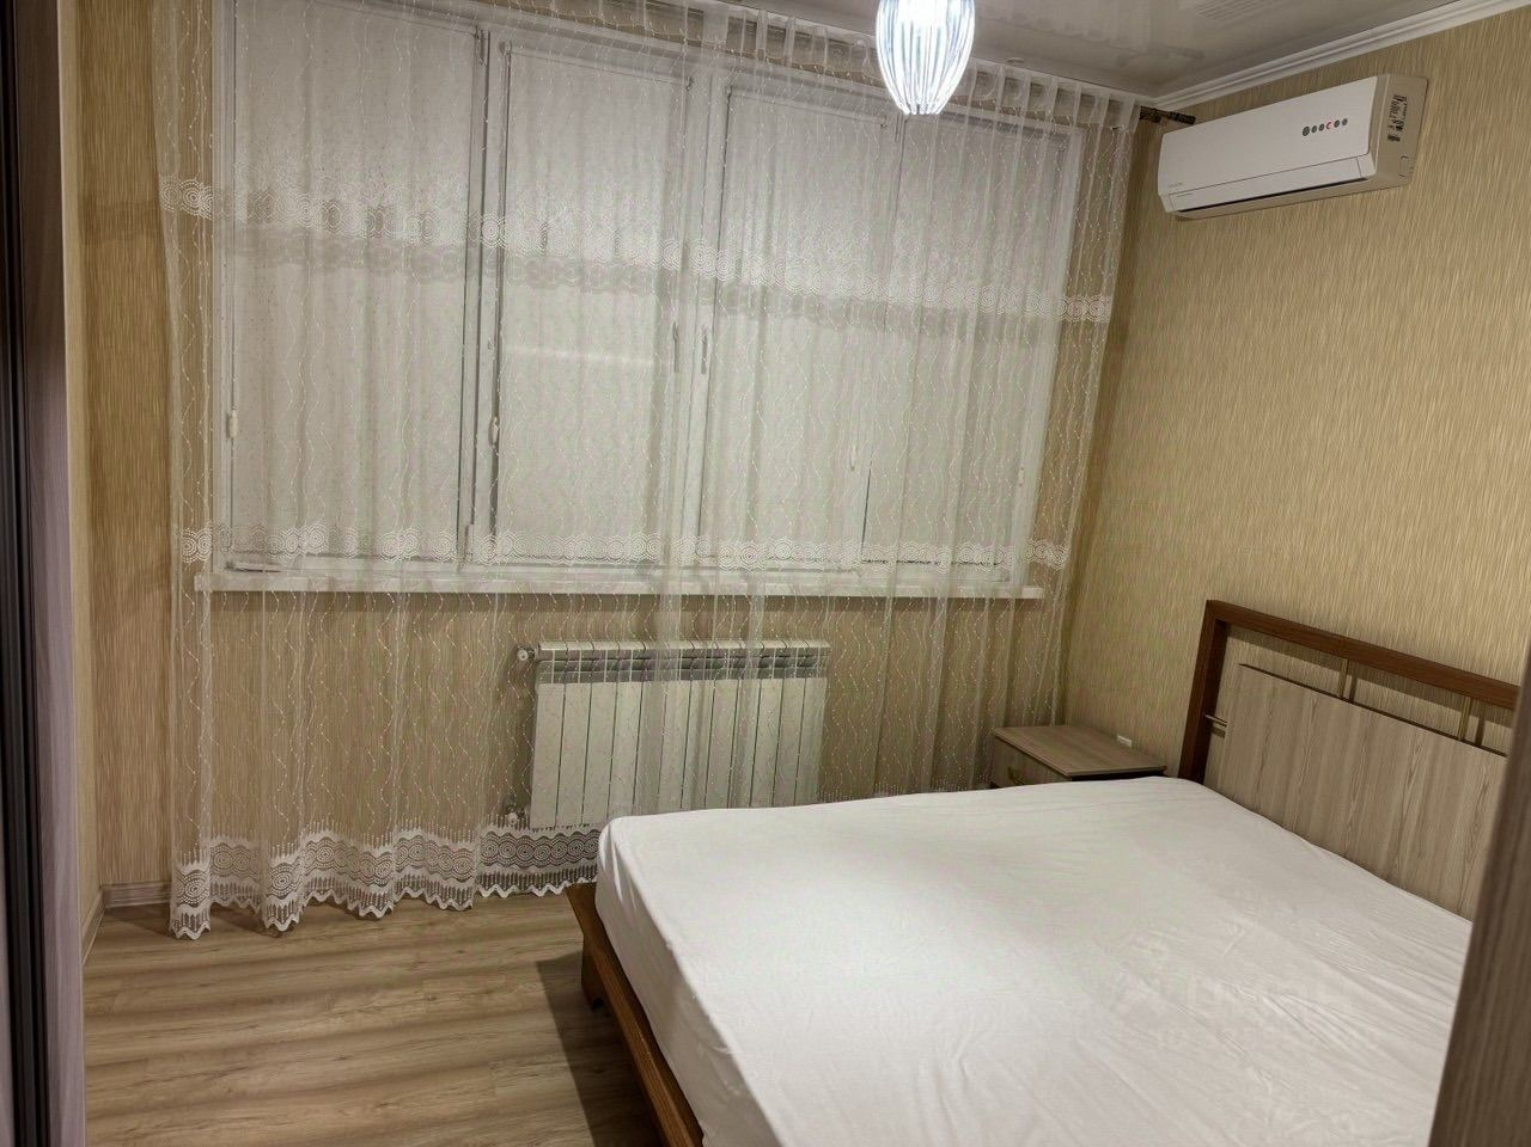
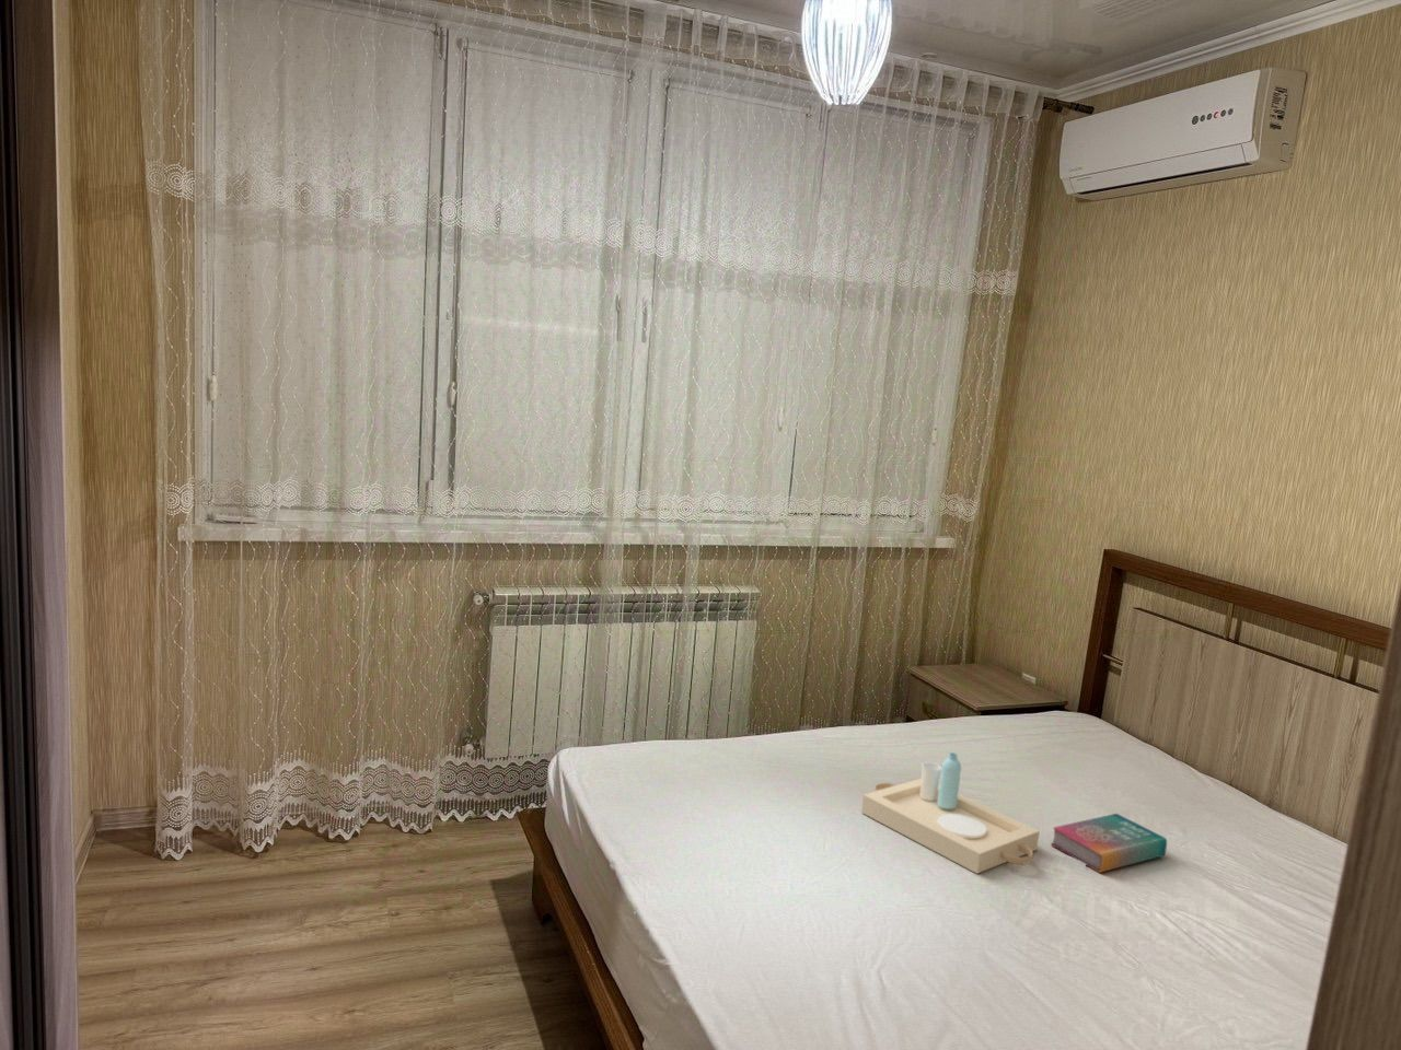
+ serving tray (950, 797)
+ book (1109, 842)
